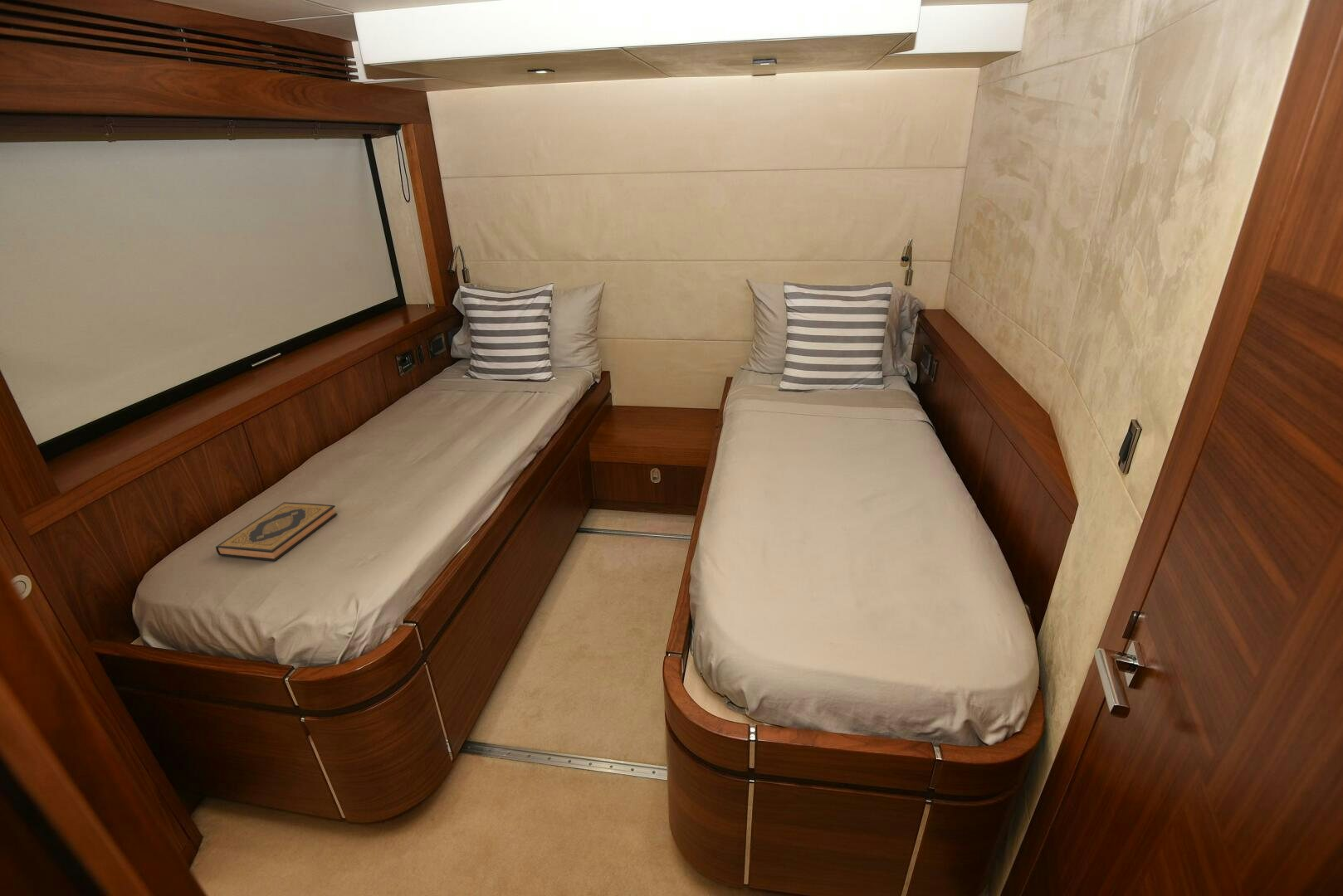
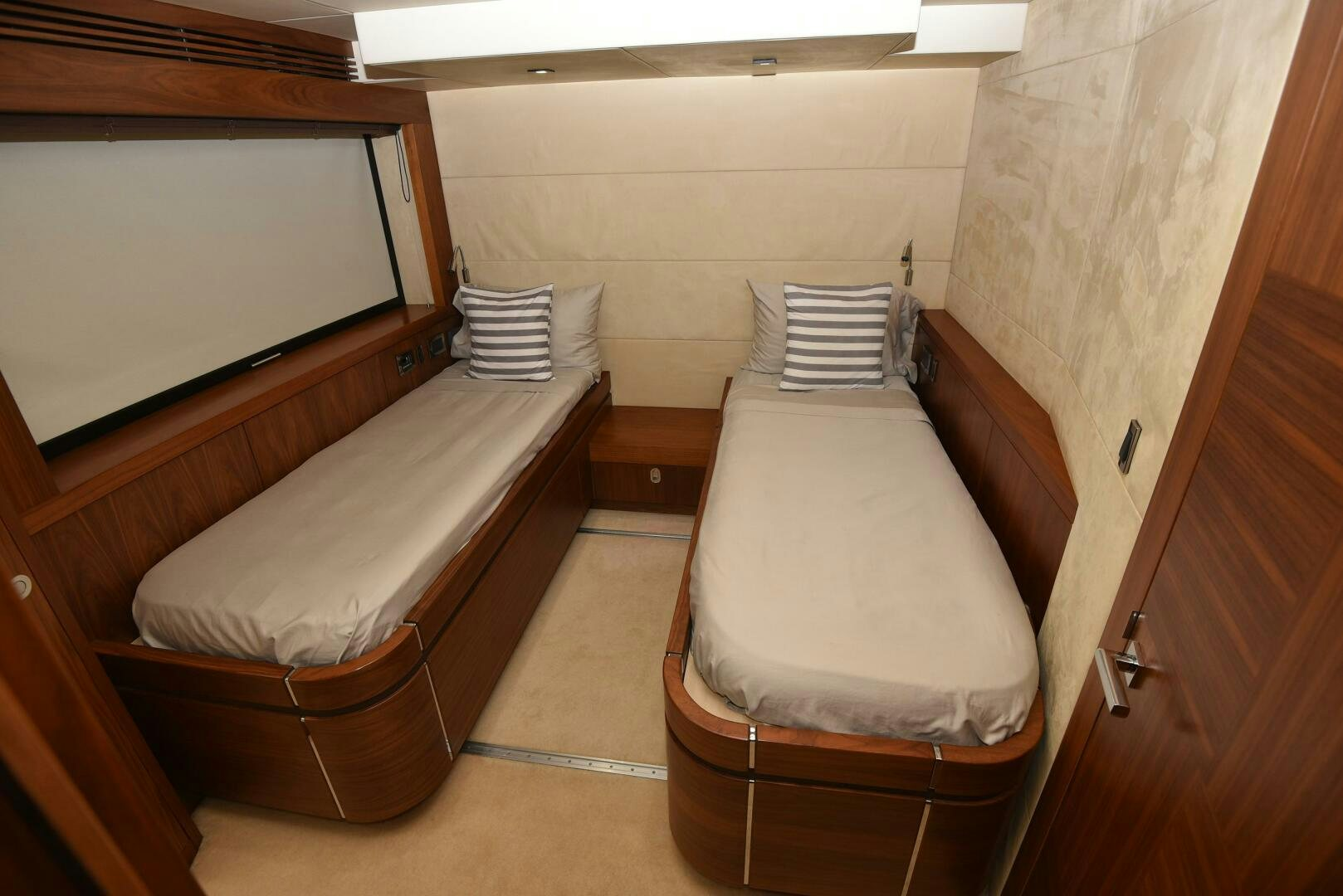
- hardback book (279, 529)
